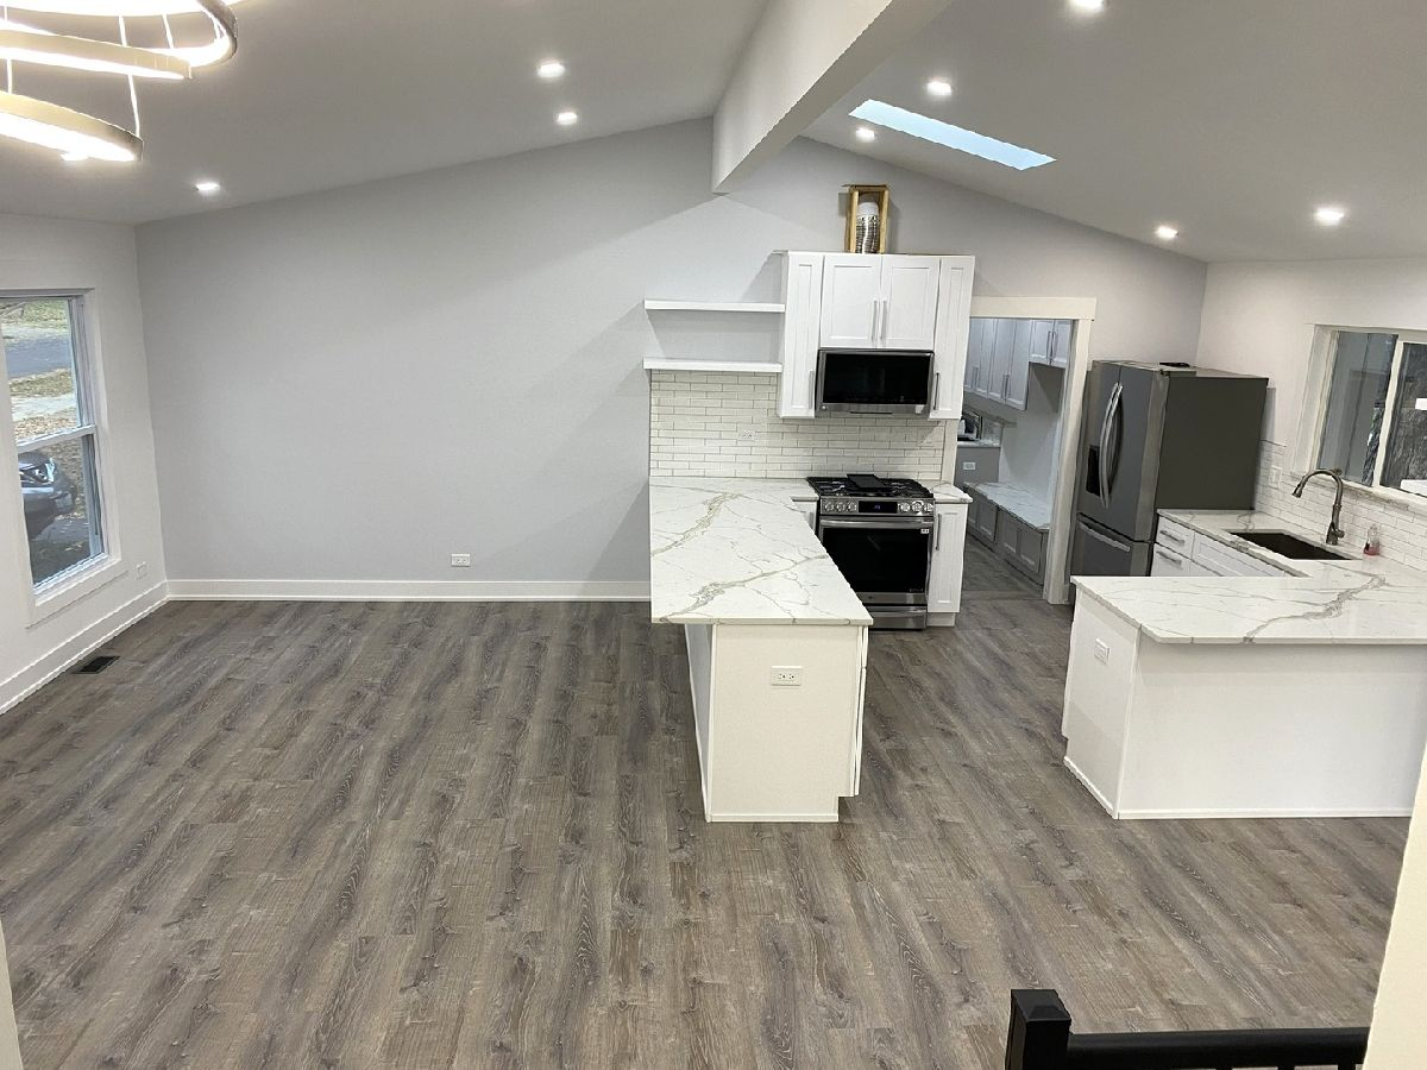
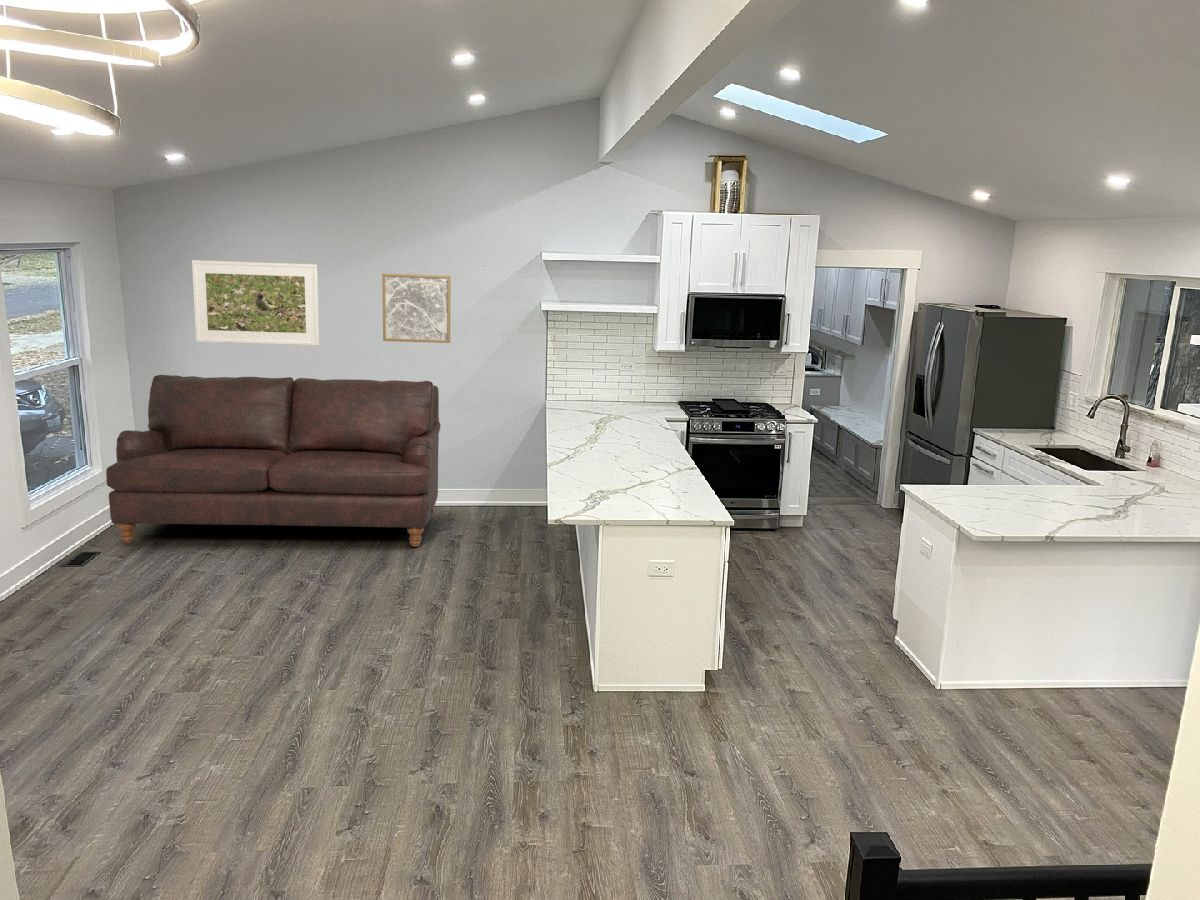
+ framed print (256, 303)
+ sofa (289, 453)
+ wall art (416, 308)
